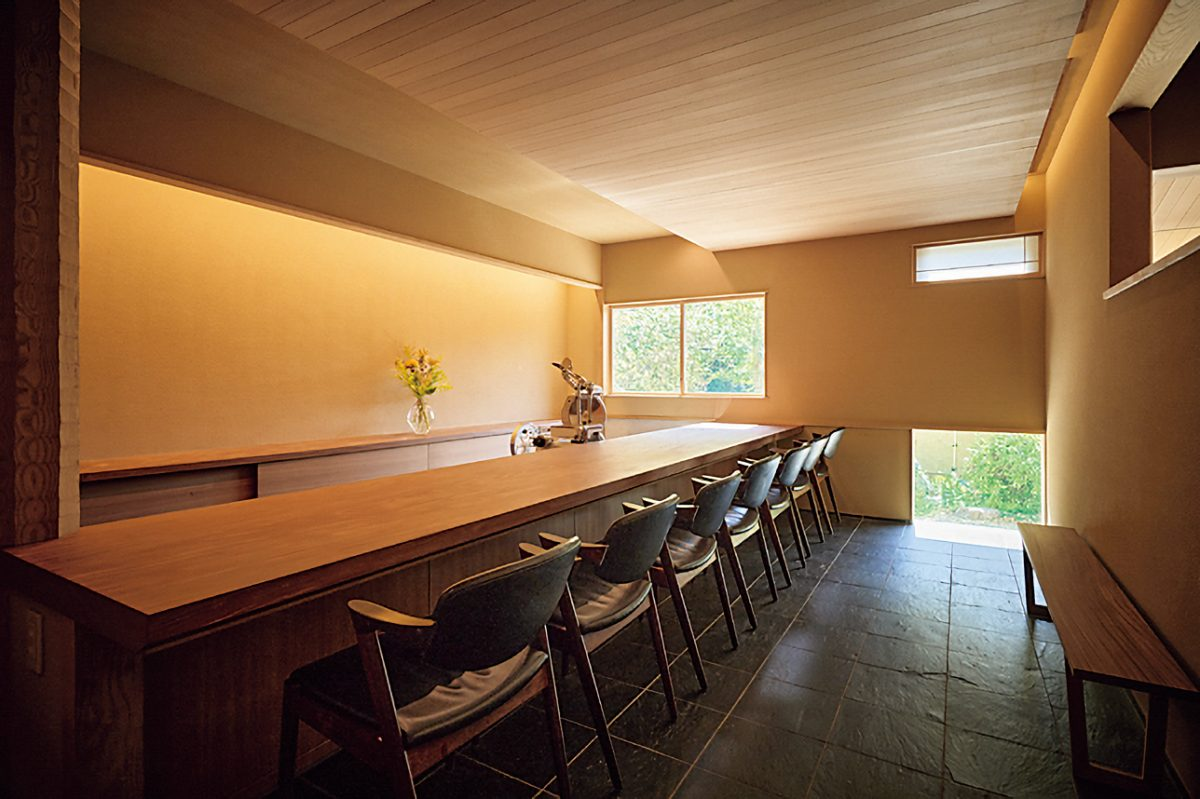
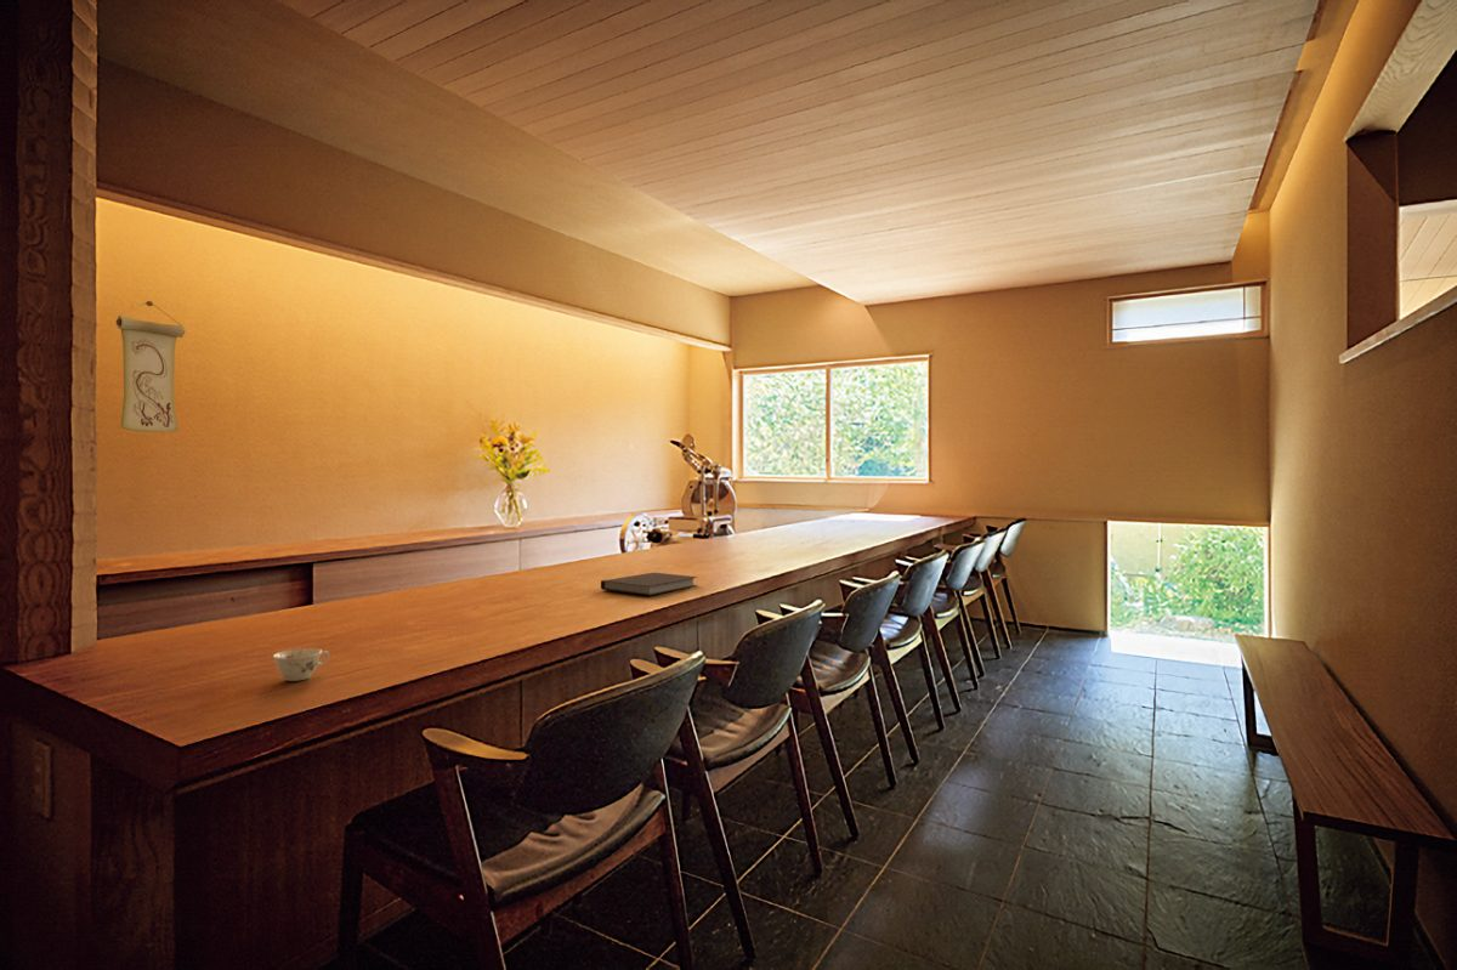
+ wall scroll (151, 365)
+ notebook (650, 583)
+ teacup (302, 664)
